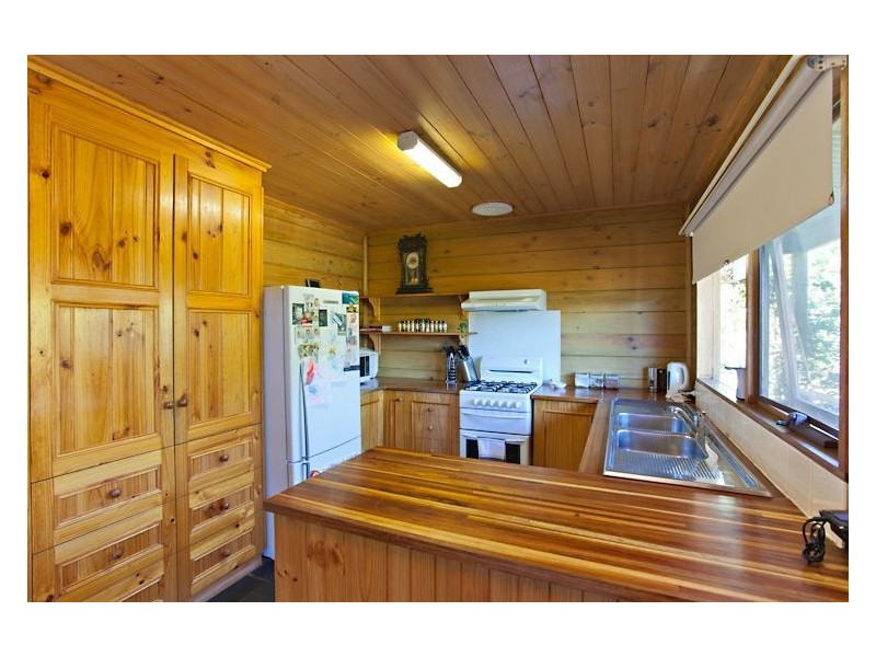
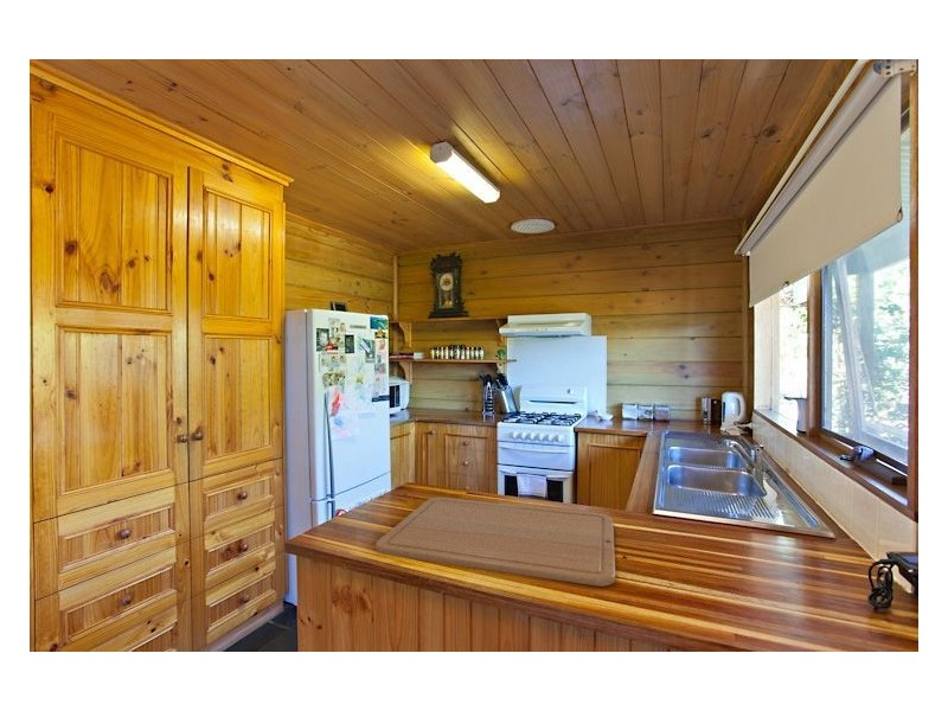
+ chopping board (501, 531)
